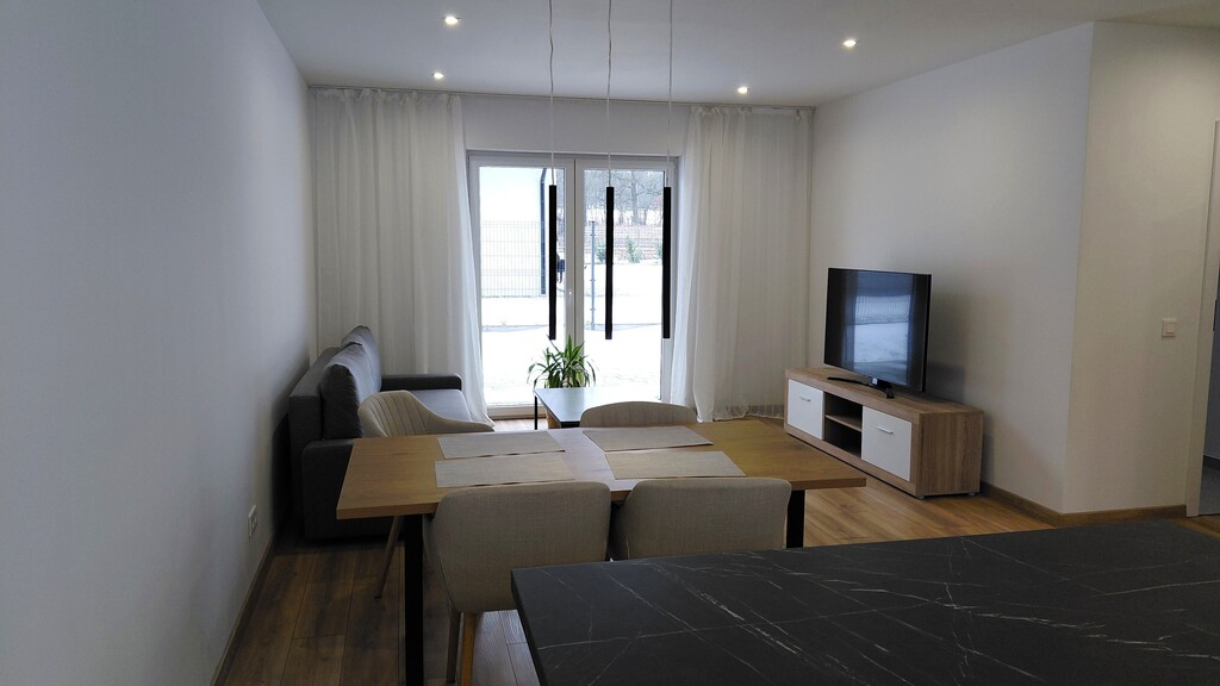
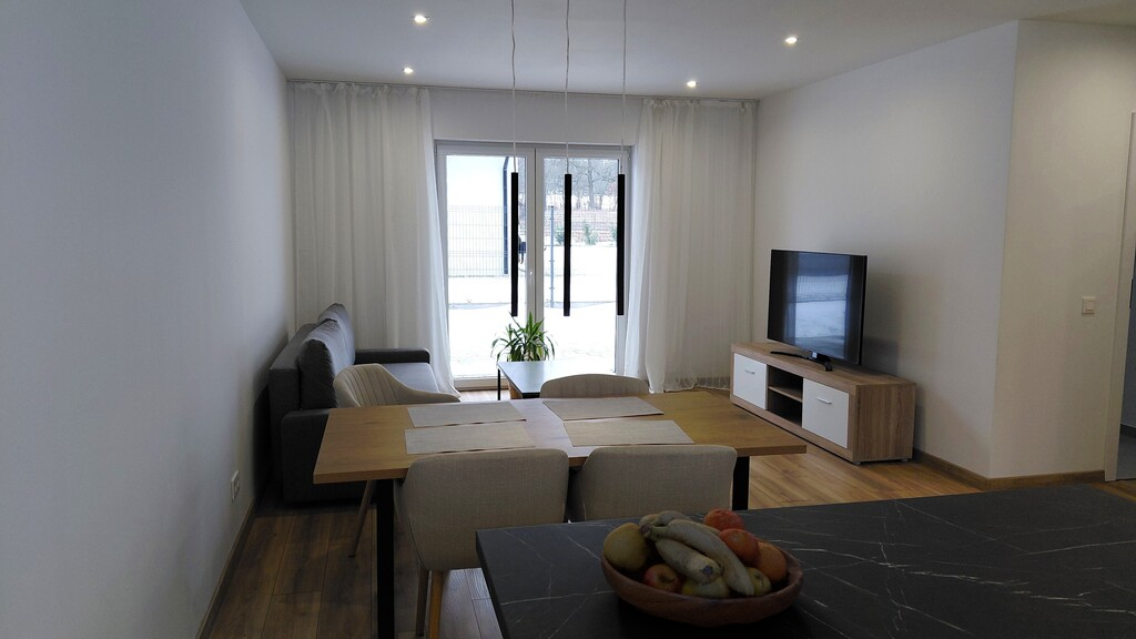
+ fruit bowl (701, 551)
